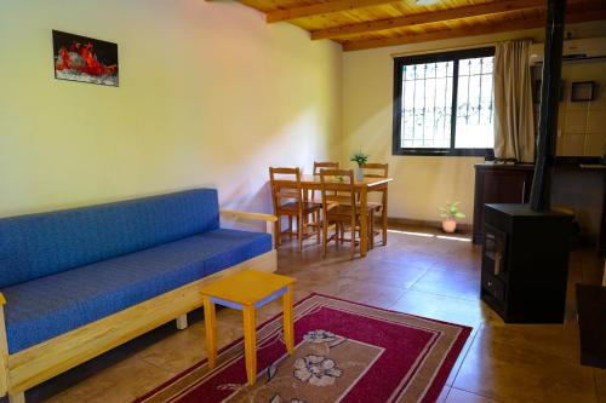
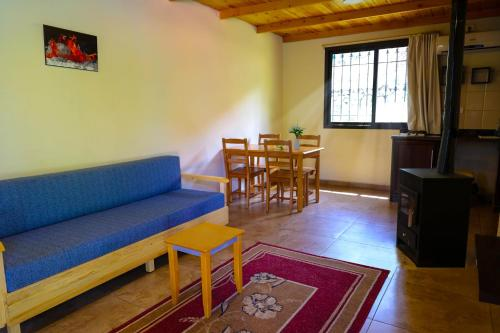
- potted plant (450, 215)
